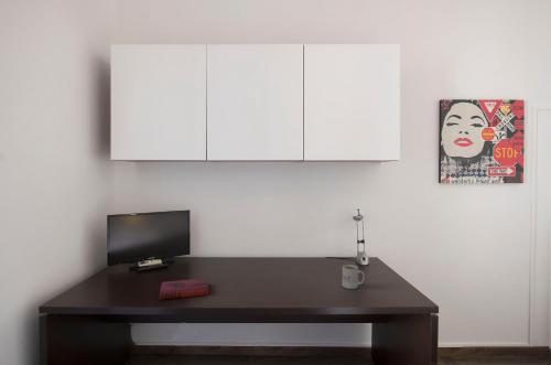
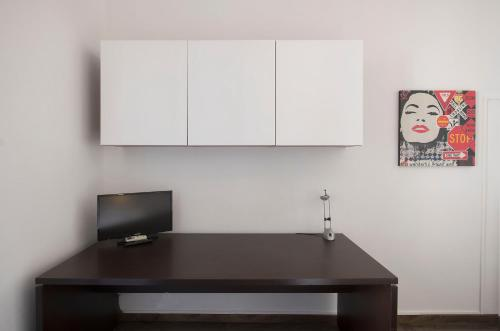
- hardback book (184, 288)
- mug (353, 277)
